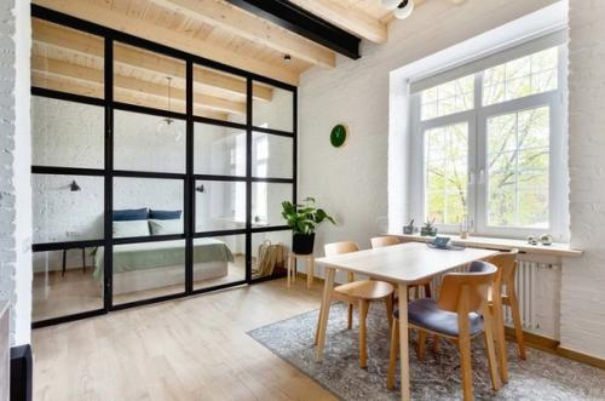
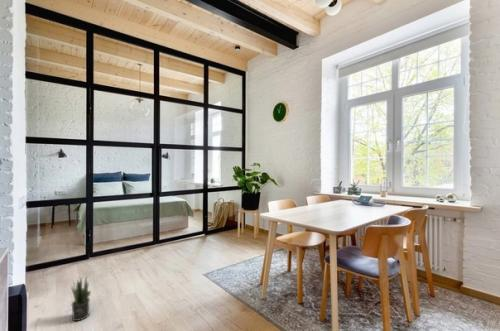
+ potted plant (81, 298)
